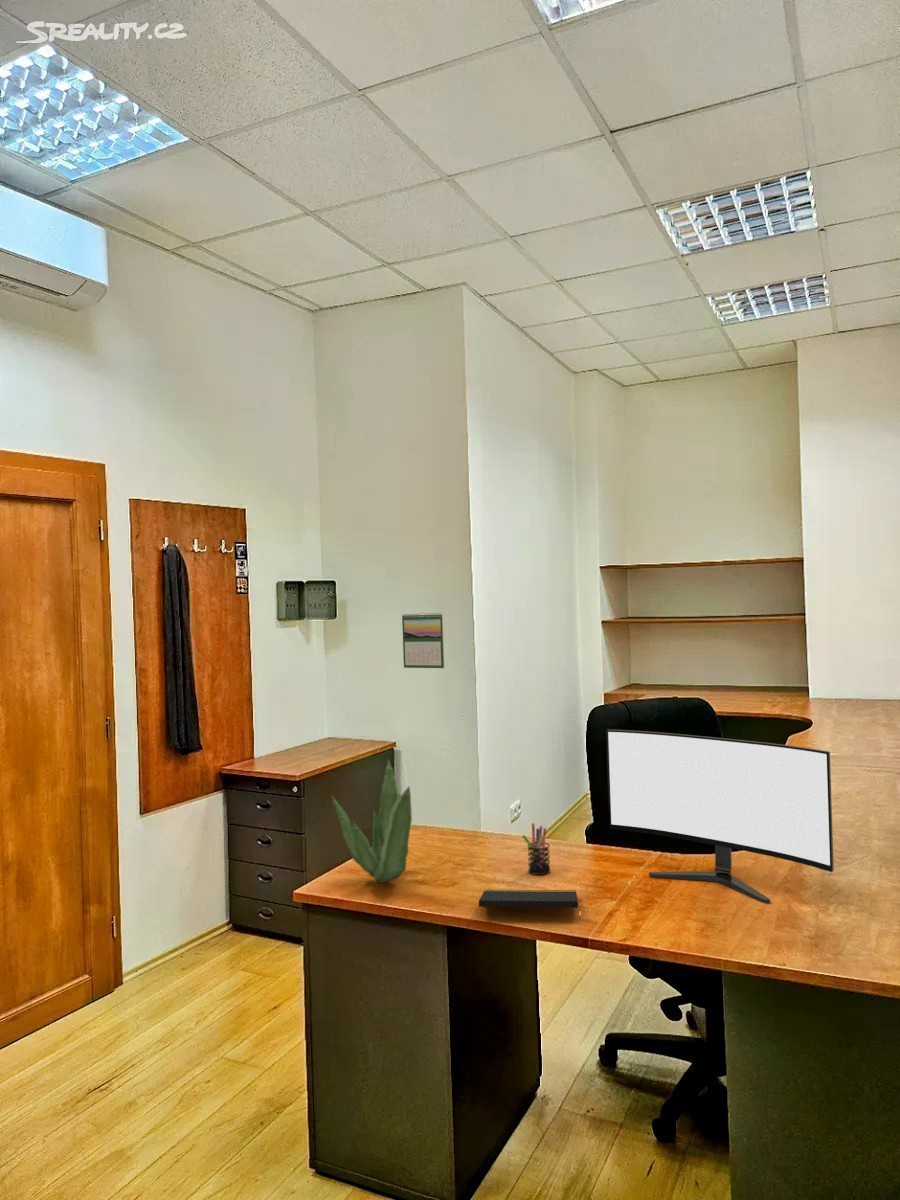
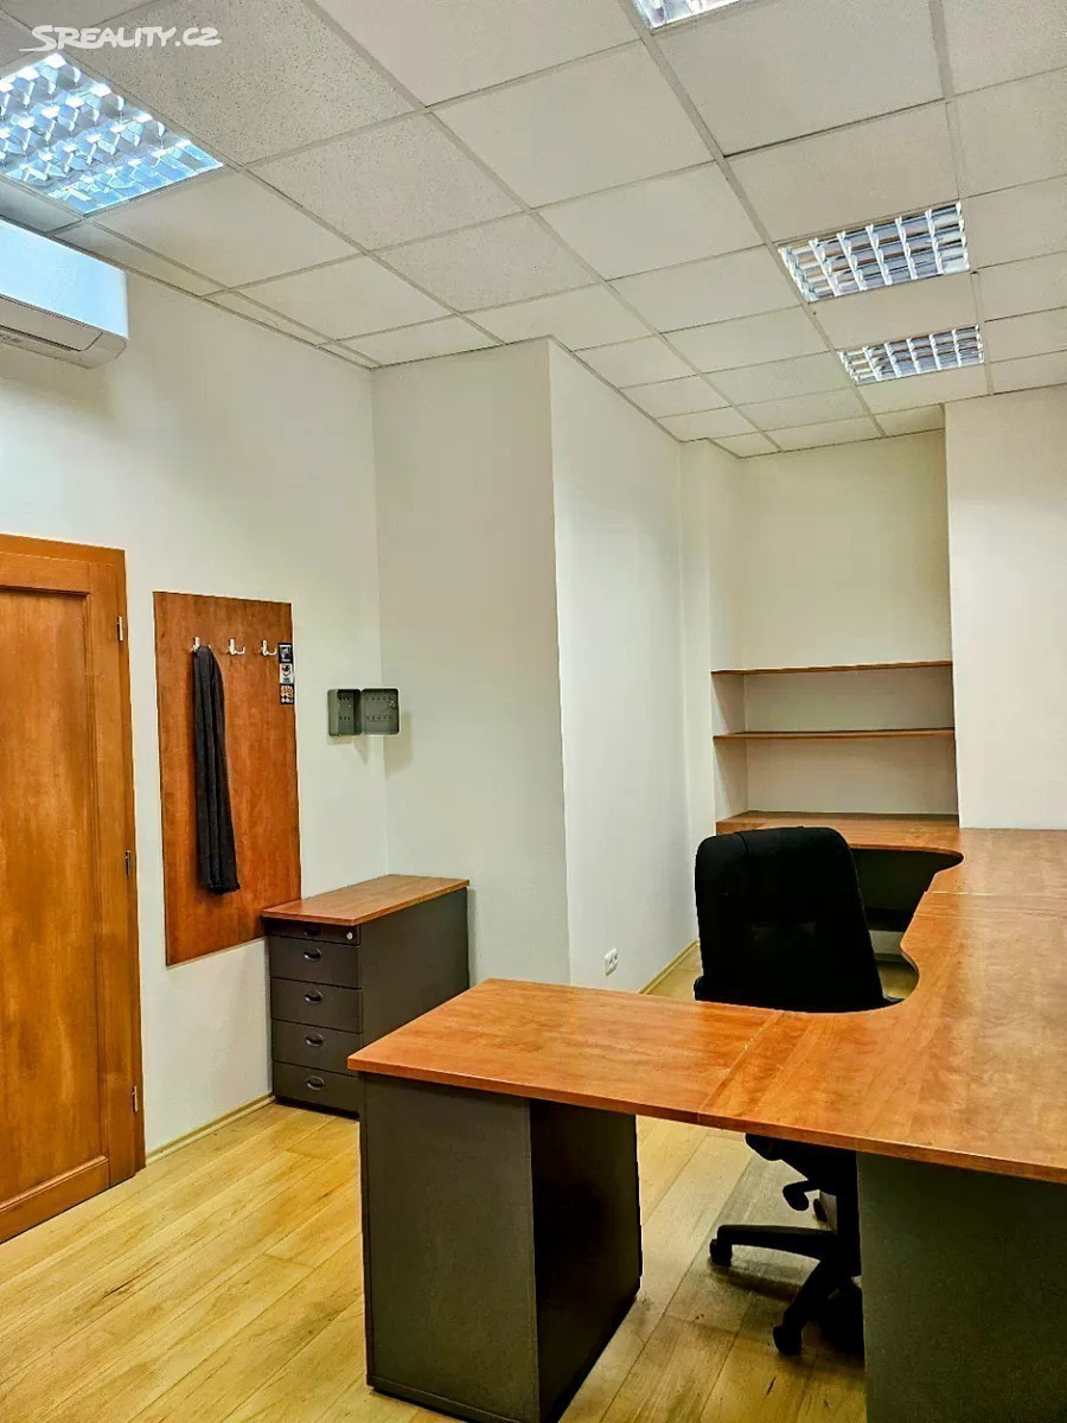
- plant (389, 827)
- calendar (422, 640)
- pen holder (535, 848)
- monitor (713, 810)
- notepad (529, 898)
